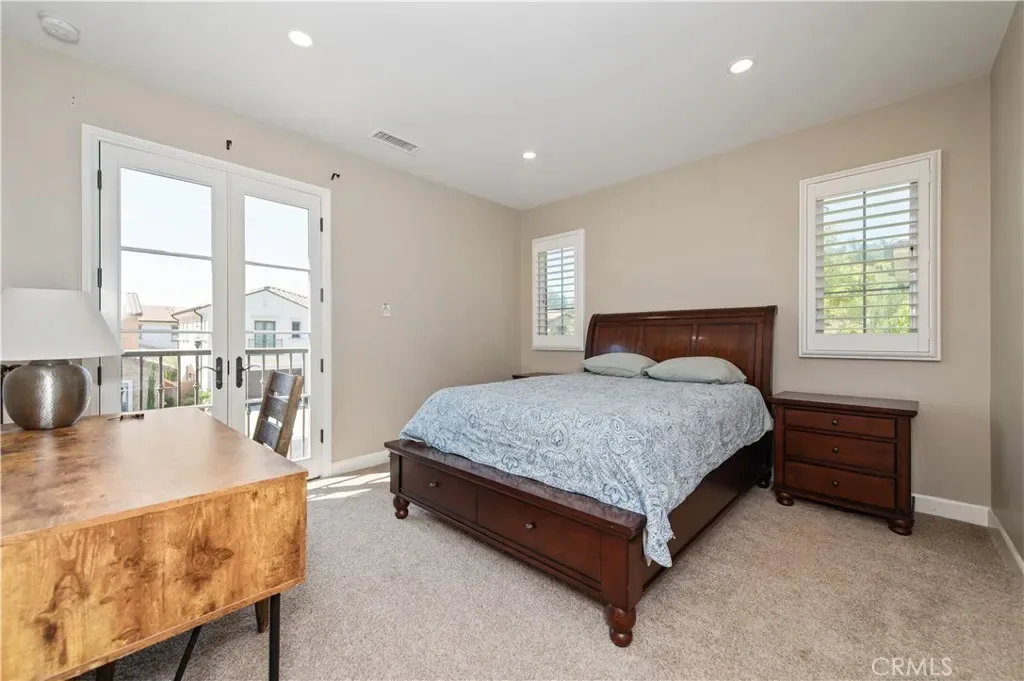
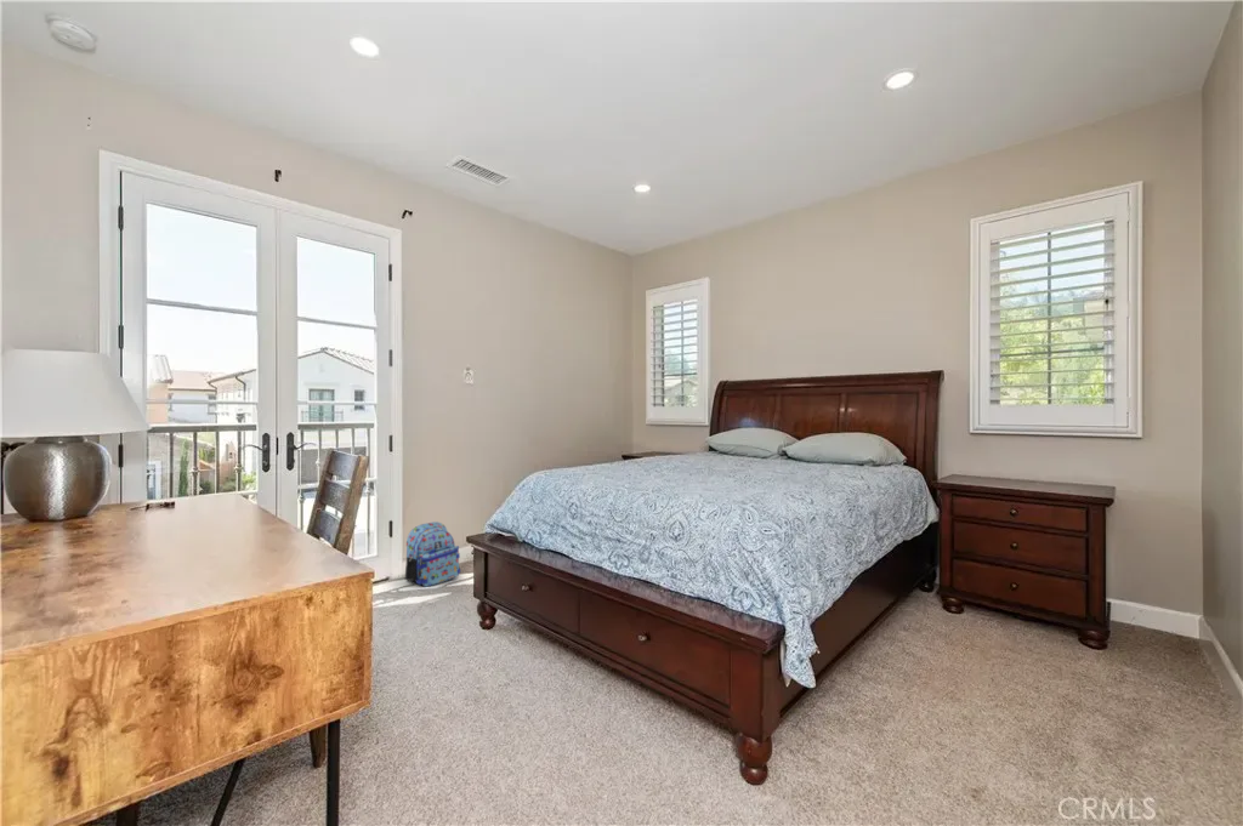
+ backpack (433, 551)
